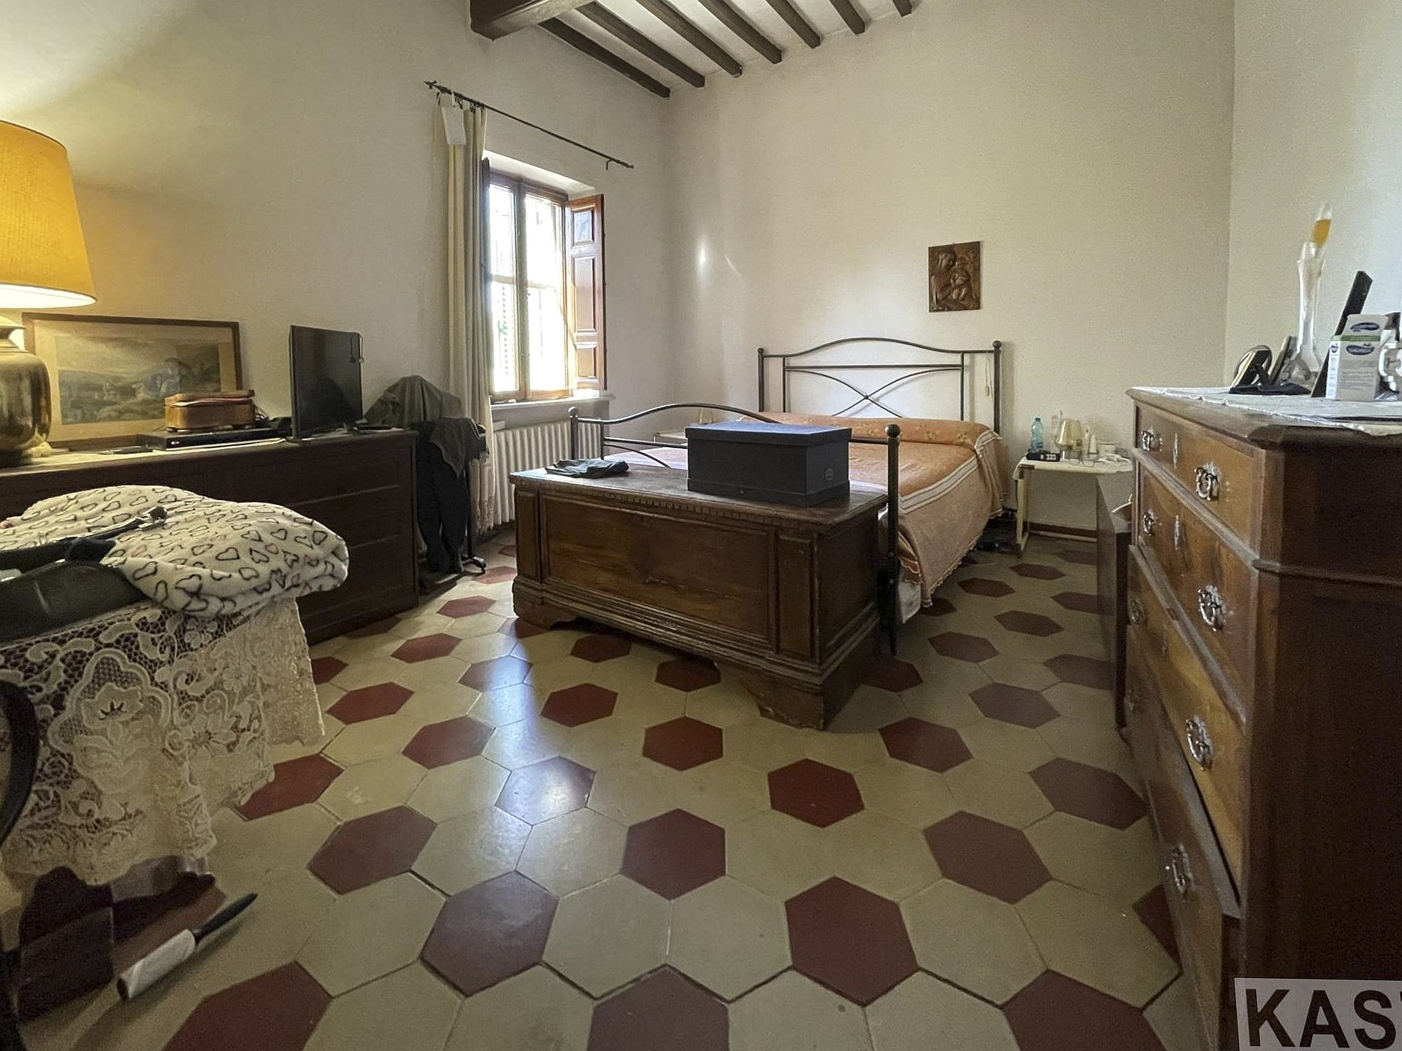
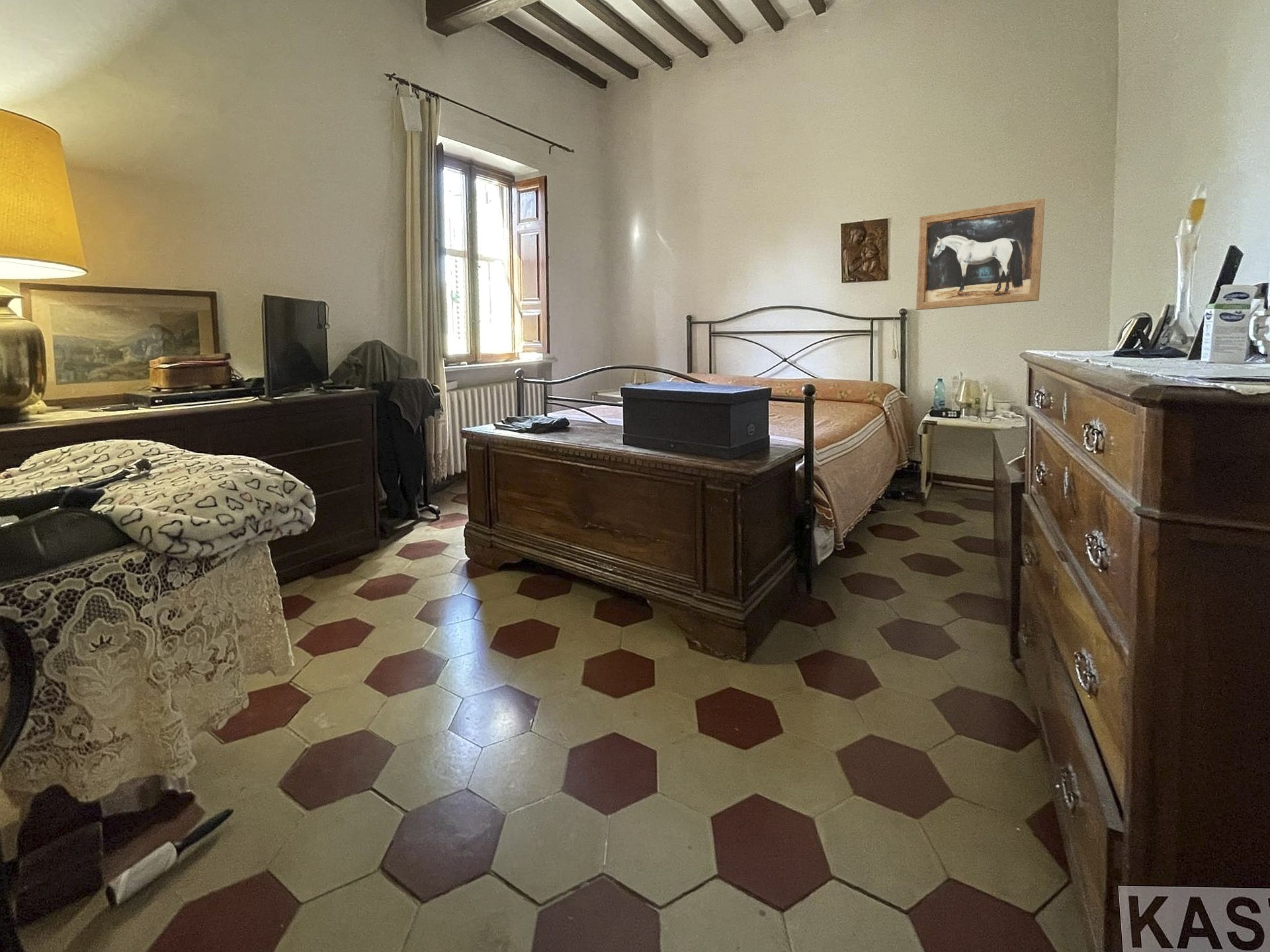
+ wall art (977, 257)
